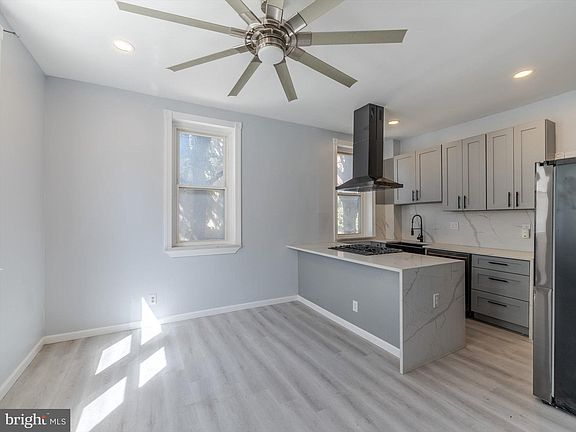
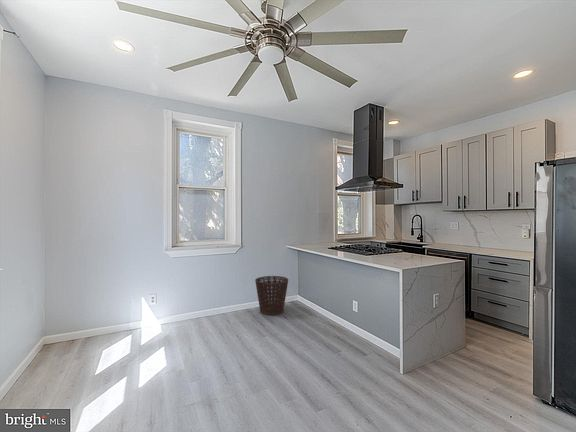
+ basket (271, 295)
